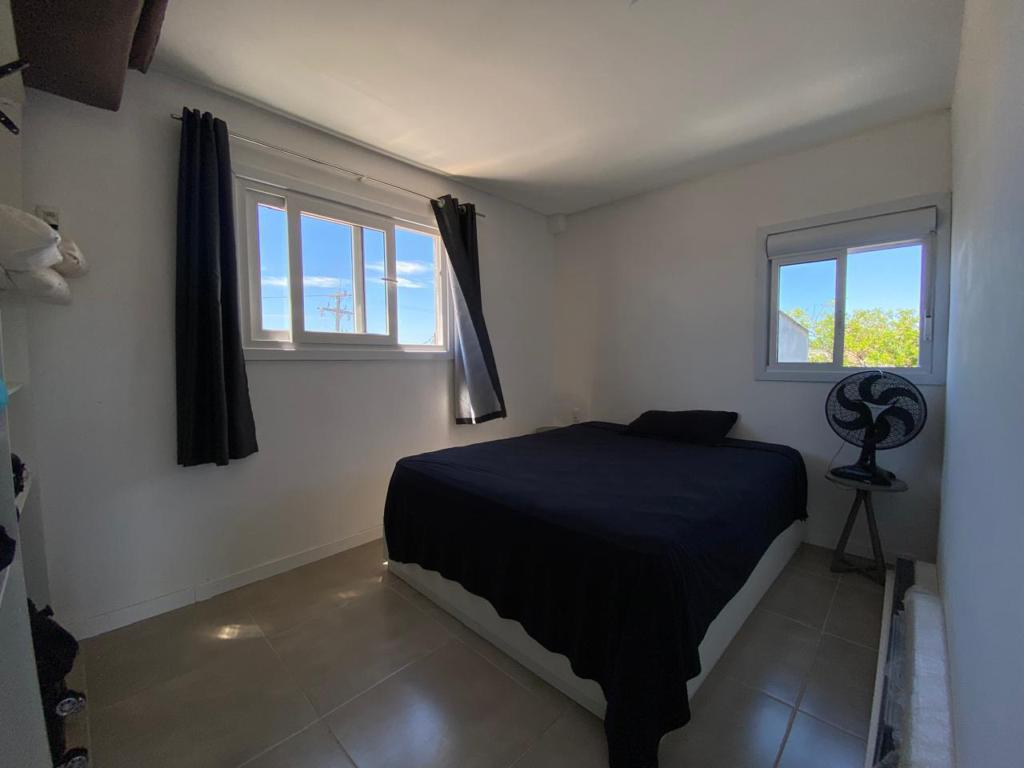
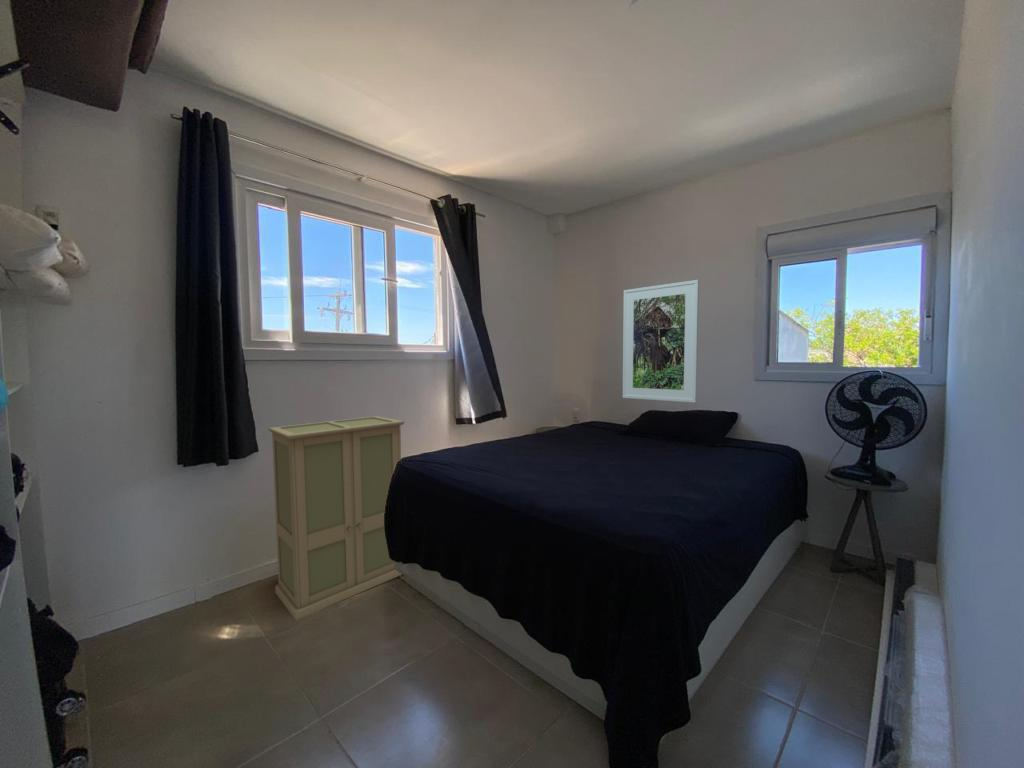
+ cabinet (341, 504)
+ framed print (658, 343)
